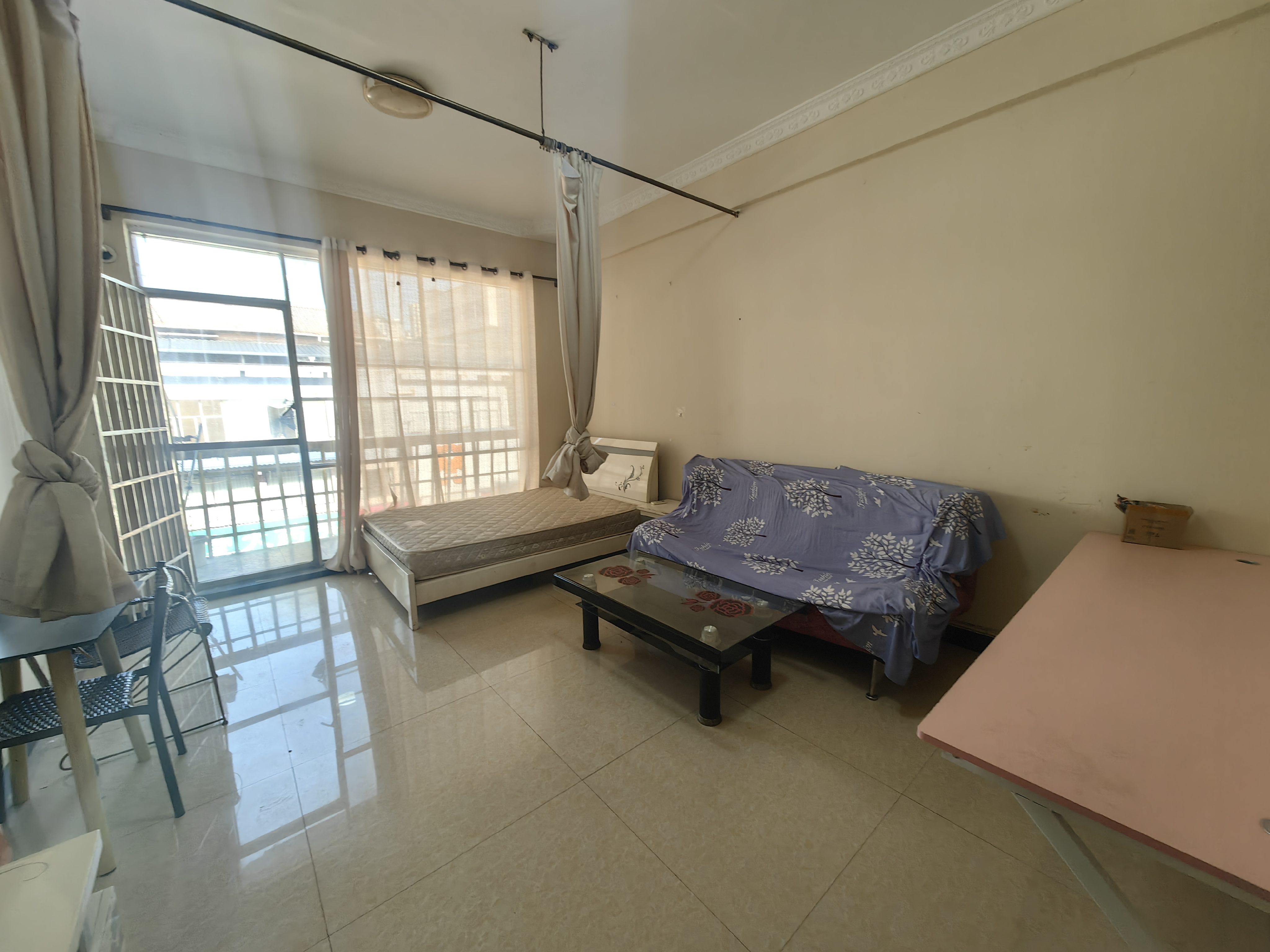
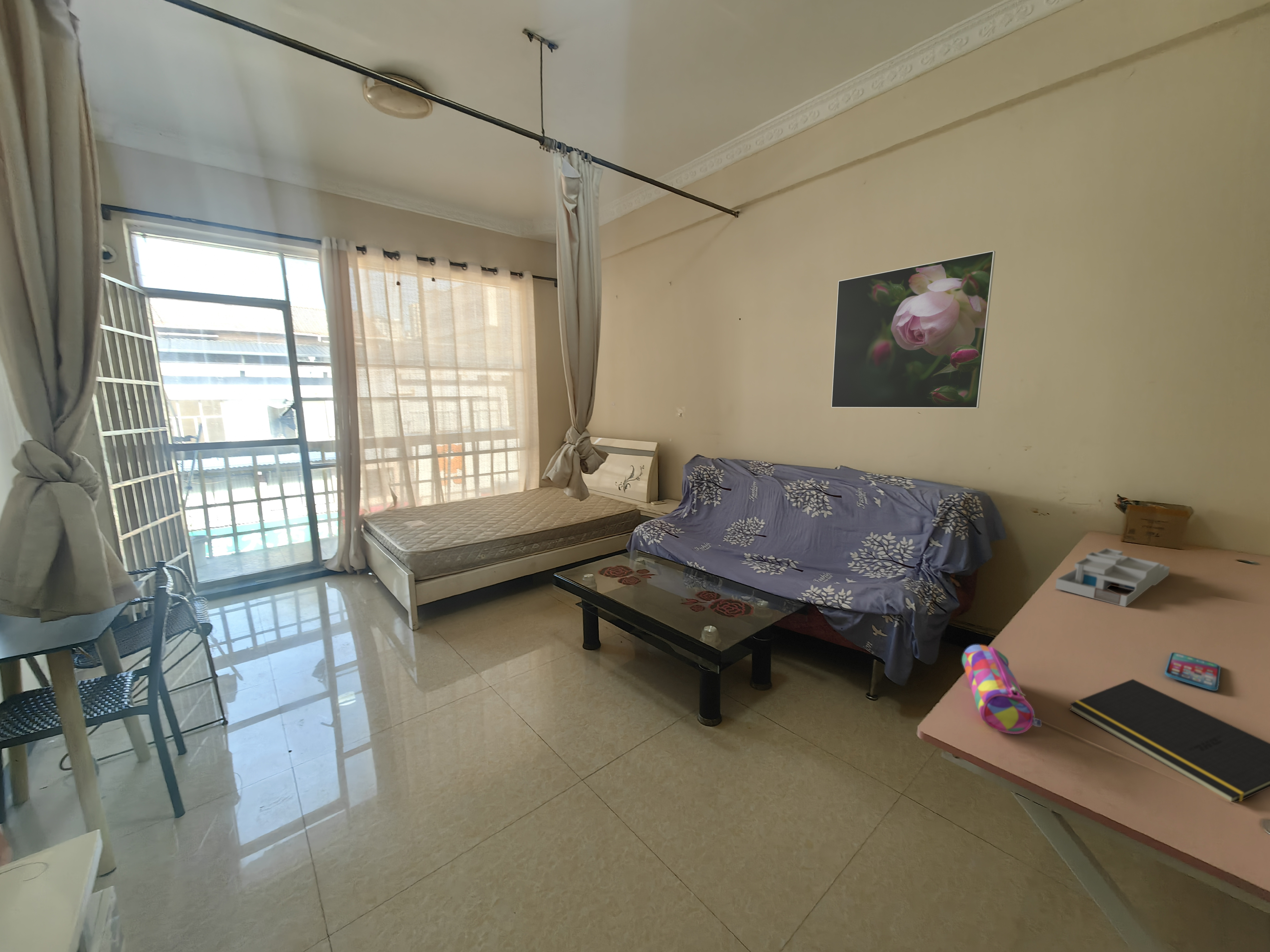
+ pencil case (996, 685)
+ smartphone (1193, 670)
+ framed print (903, 339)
+ notepad (1175, 733)
+ desk organizer (1115, 570)
